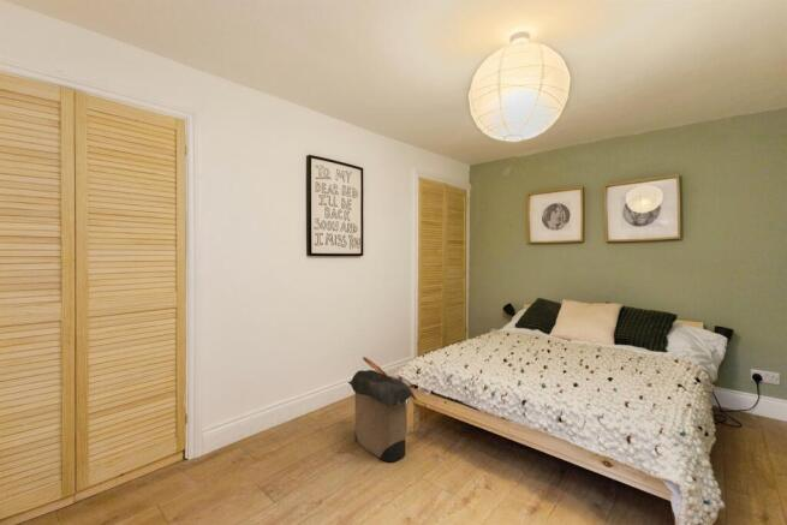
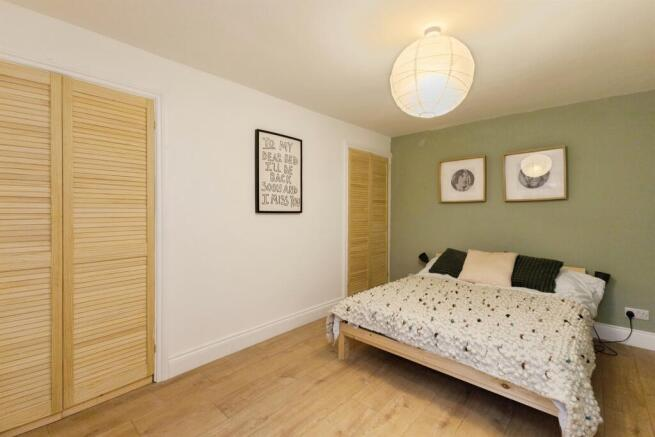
- laundry hamper (381, 401)
